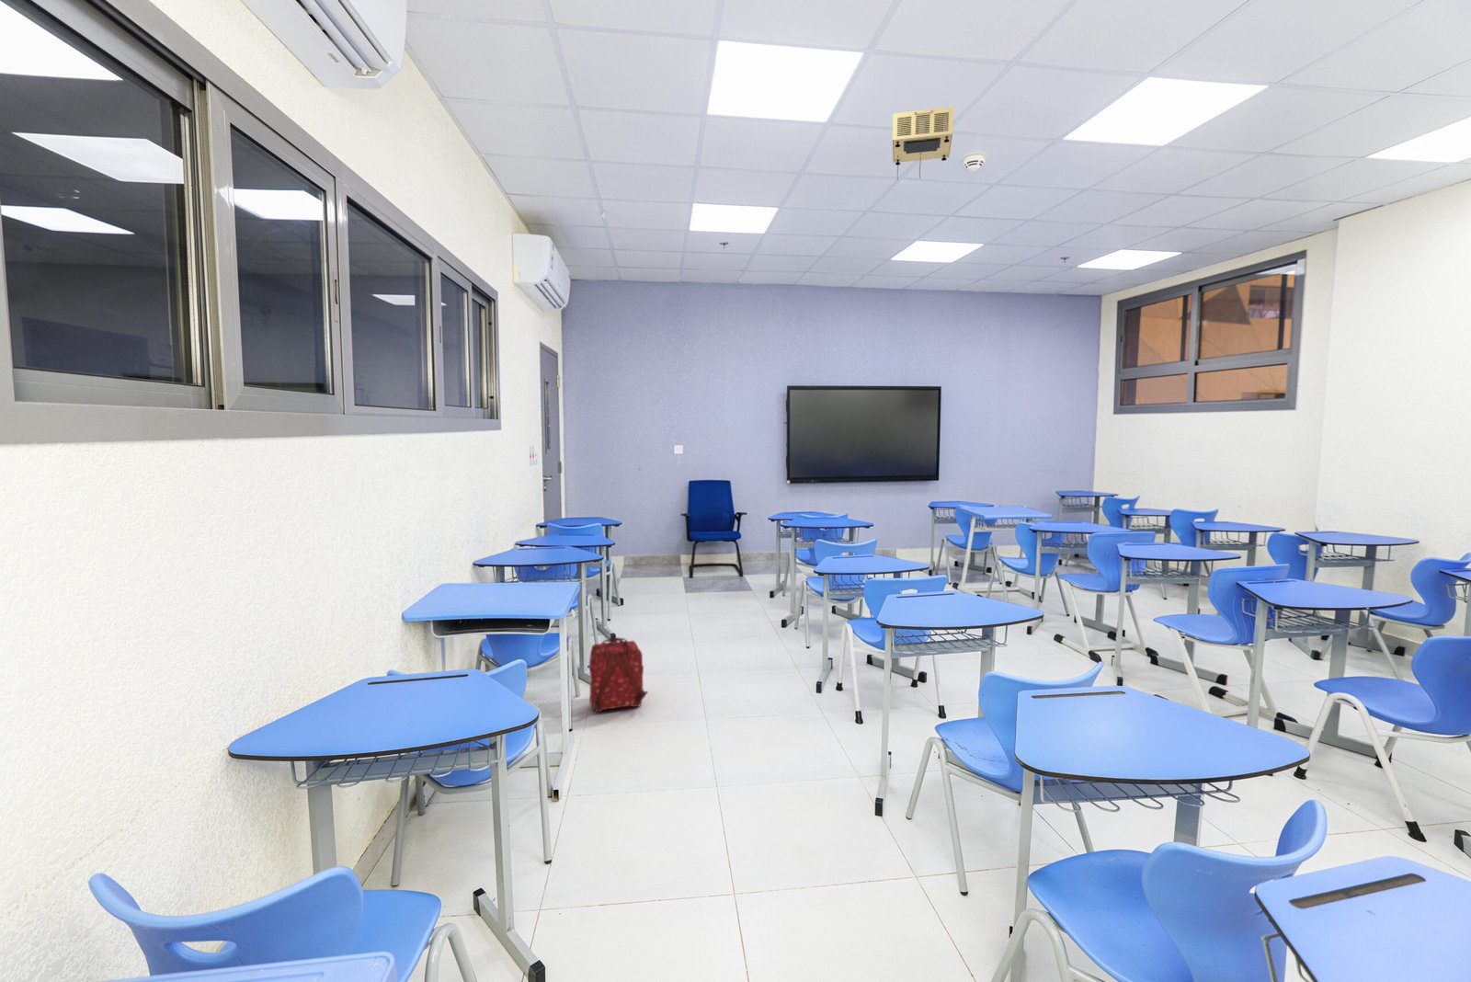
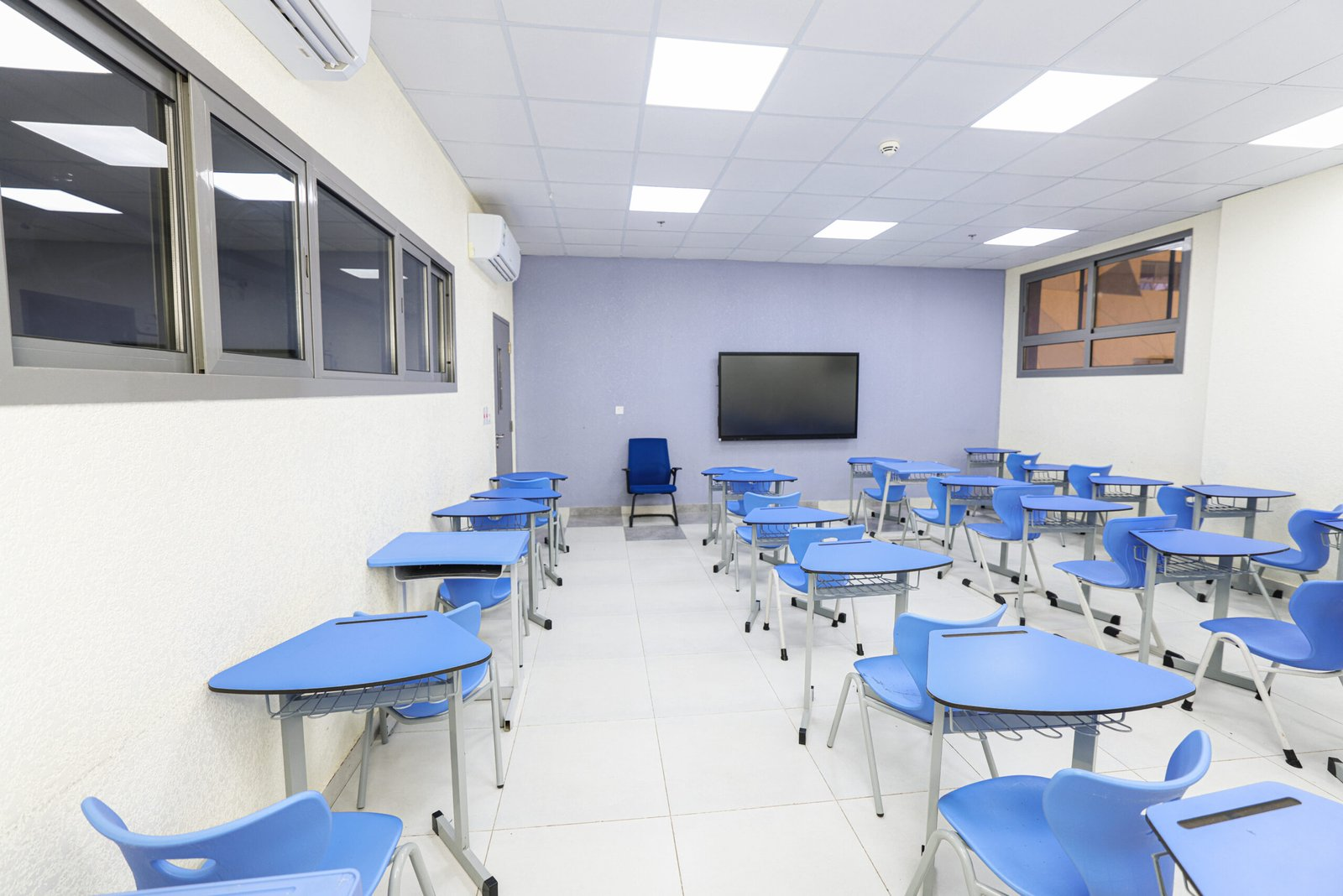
- projector (921, 140)
- backpack (618, 673)
